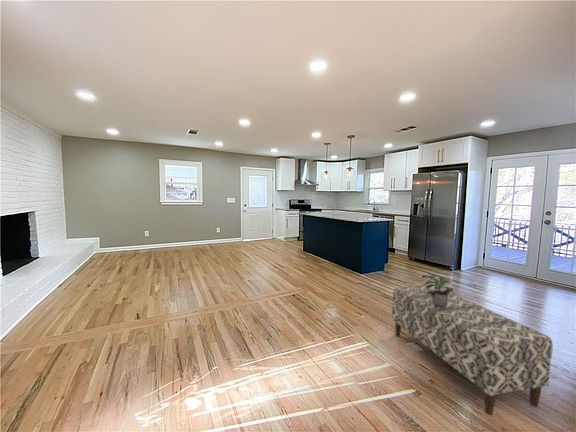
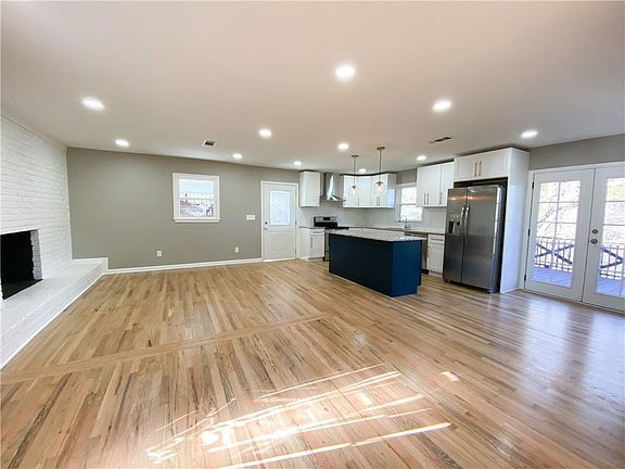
- potted plant (436, 290)
- bench (454, 335)
